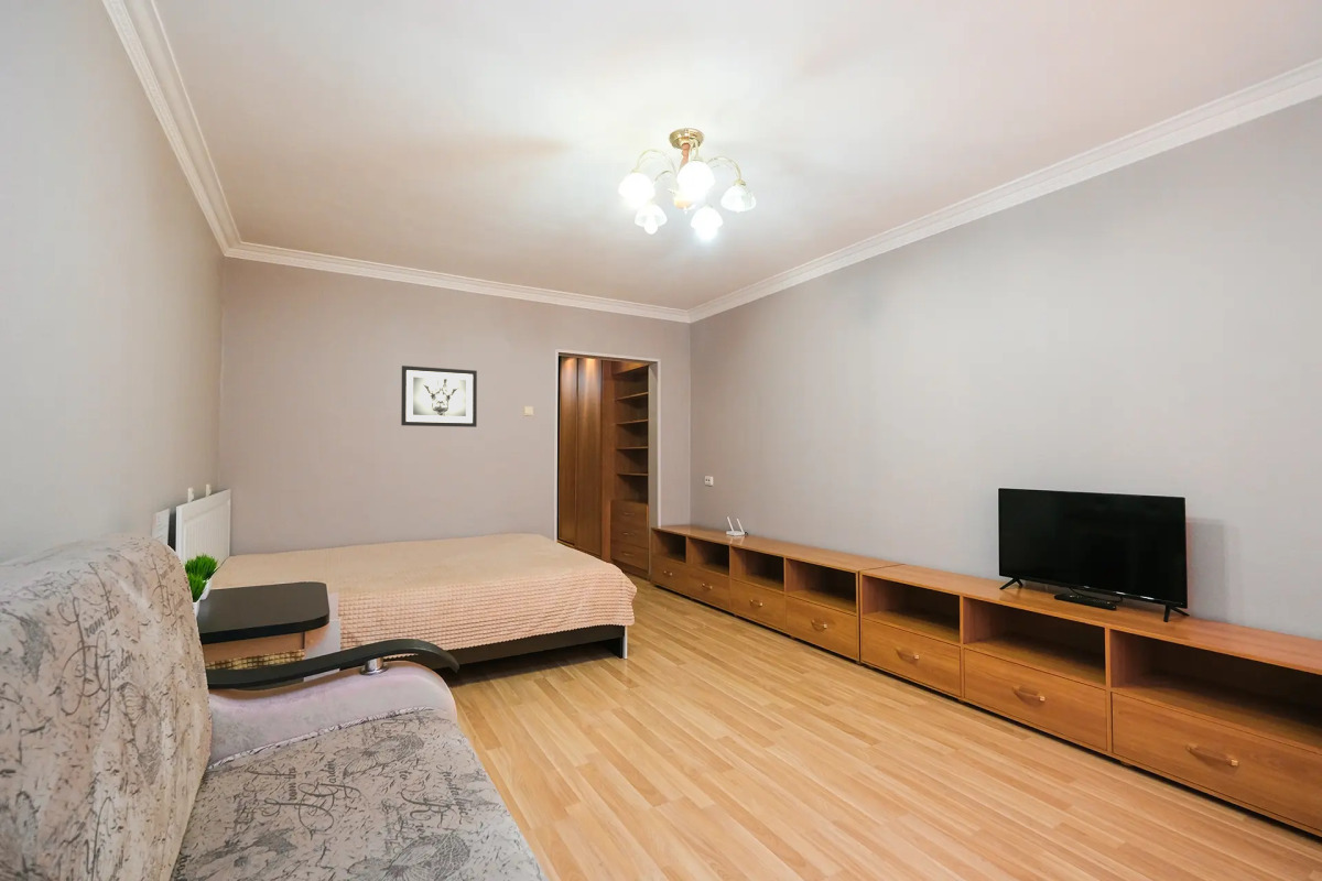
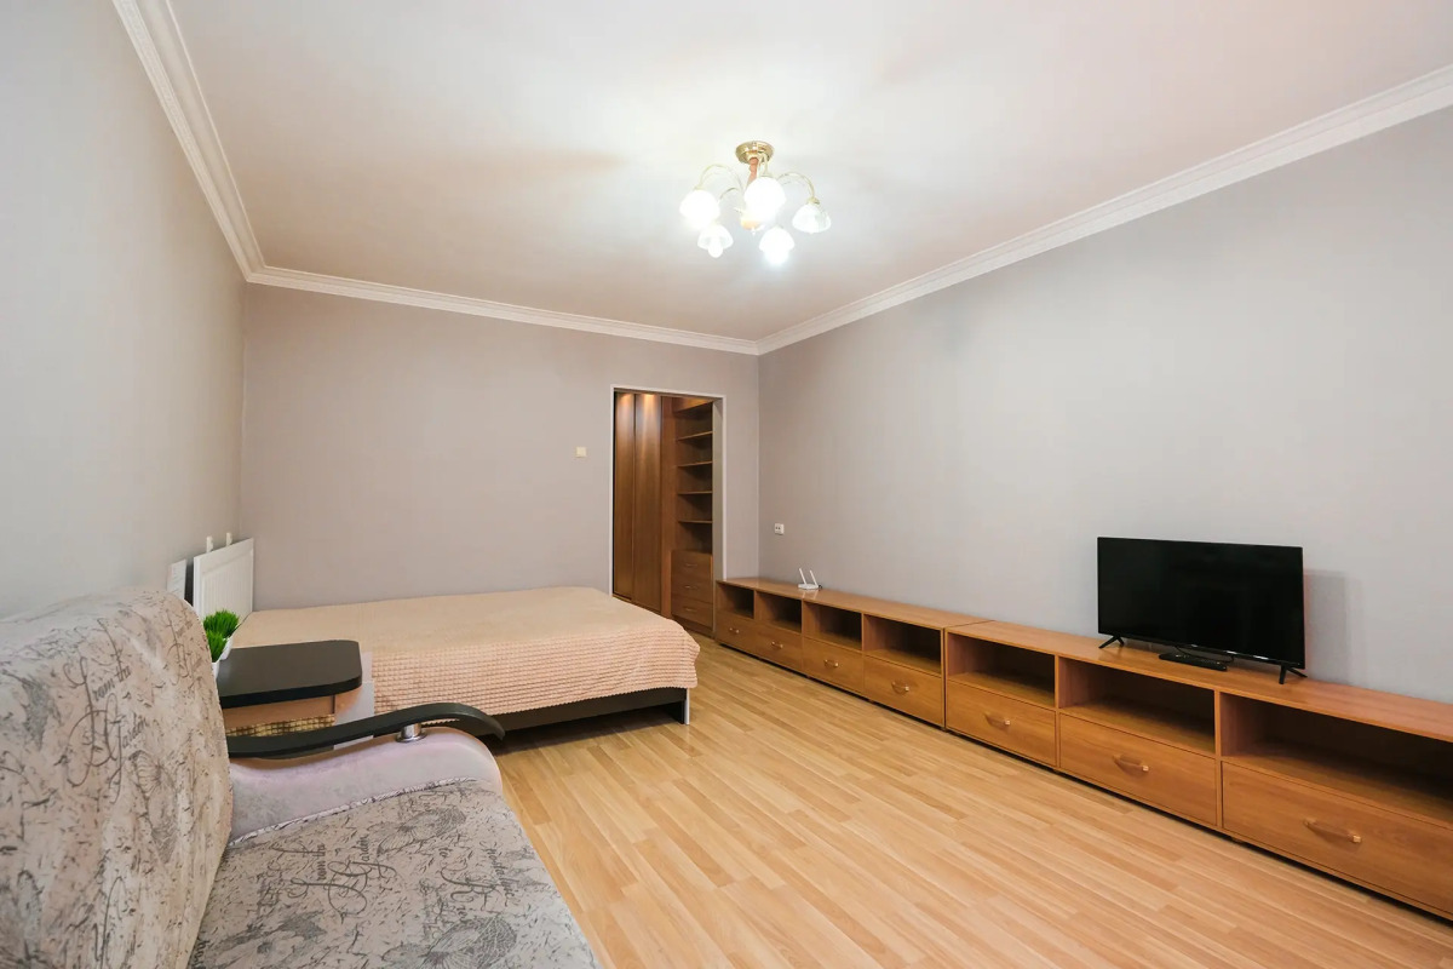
- wall art (440, 396)
